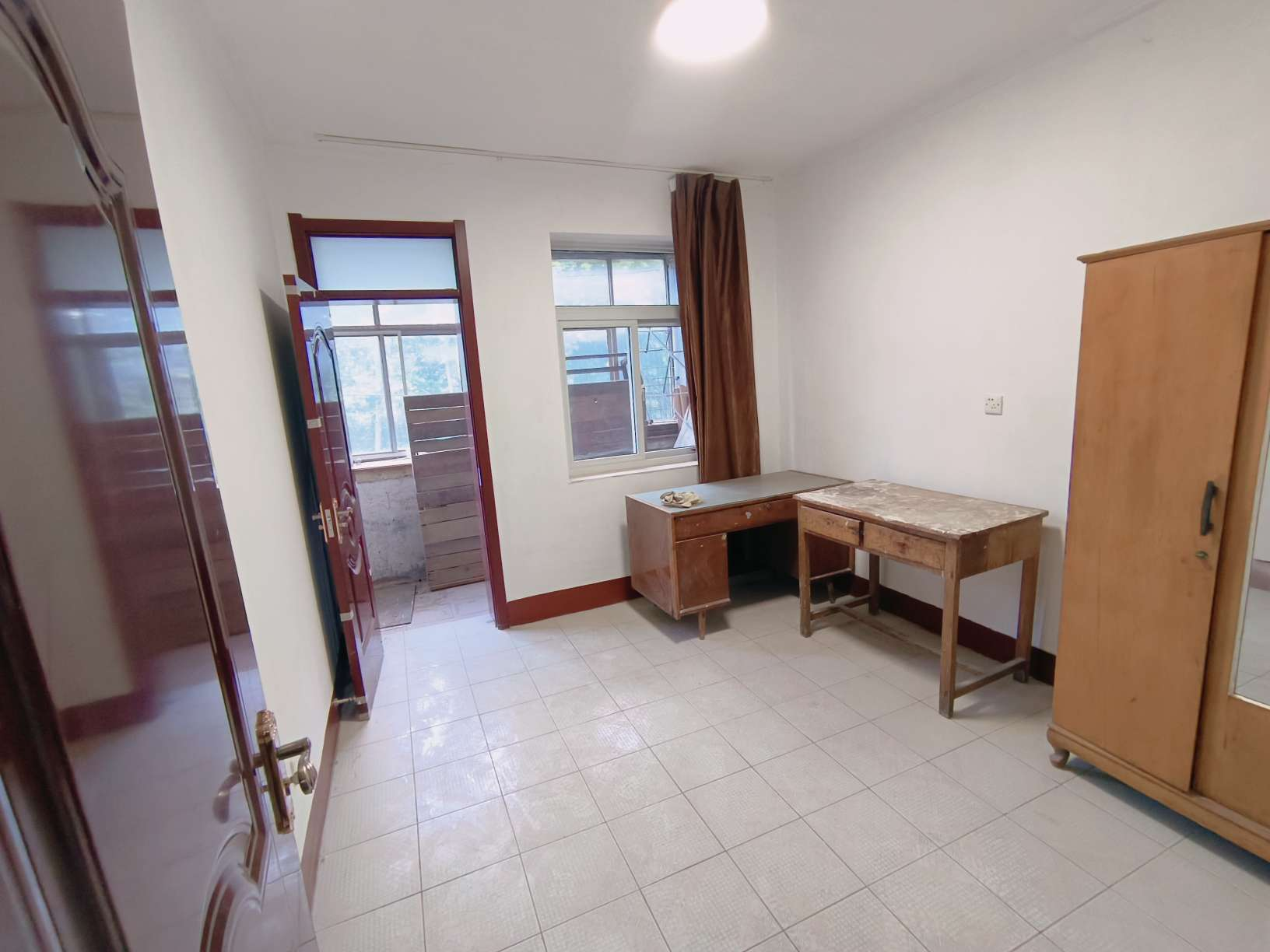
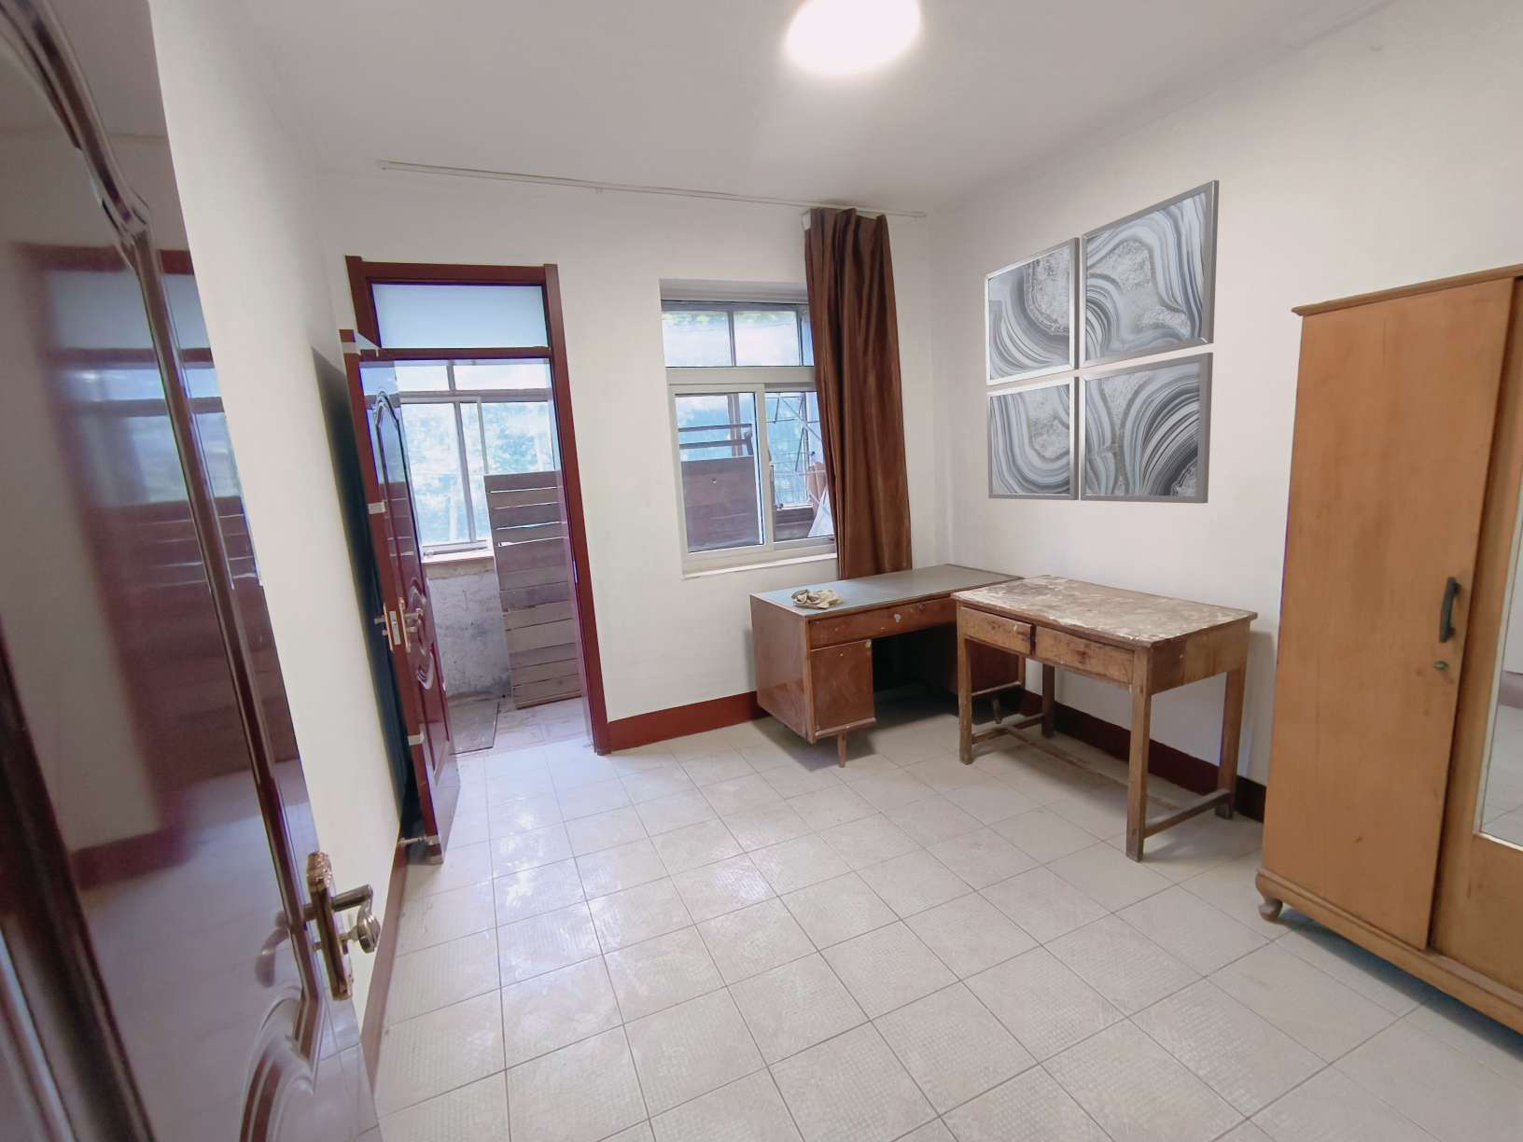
+ wall art (1080, 375)
